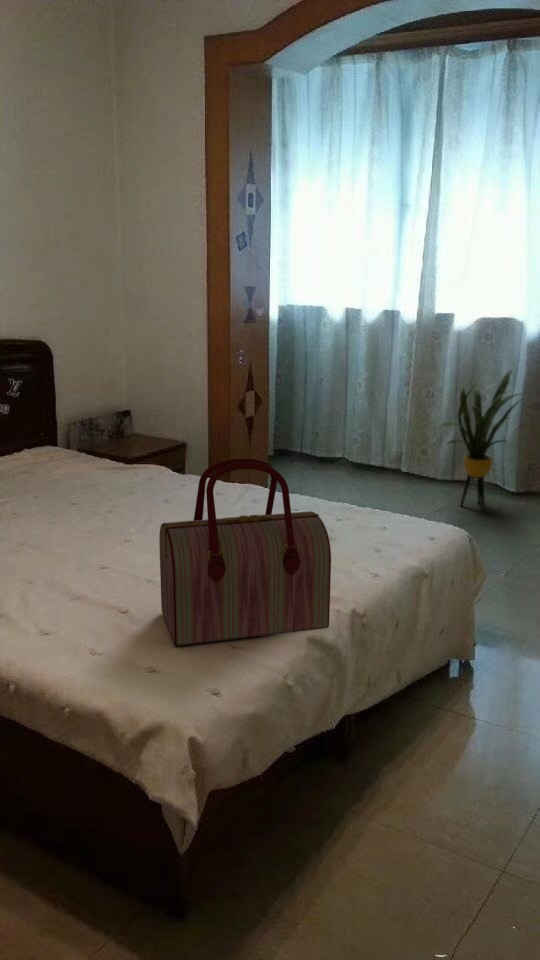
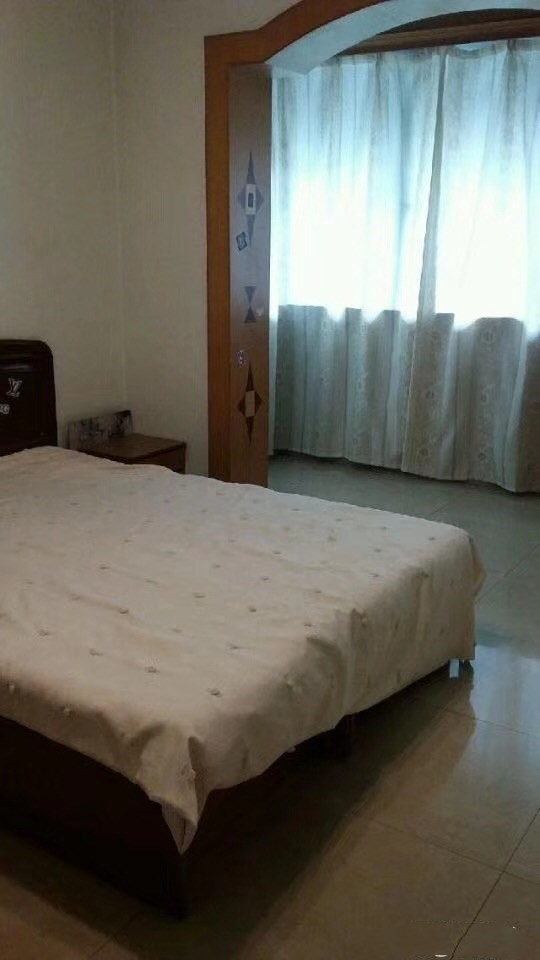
- handbag (243, 542)
- house plant (487, 442)
